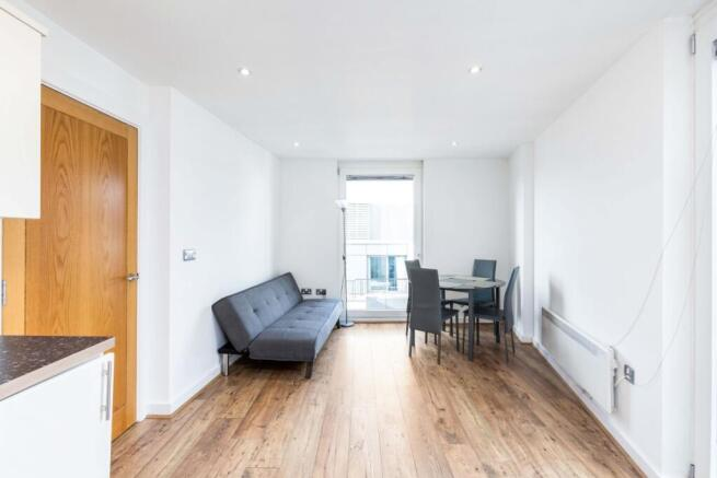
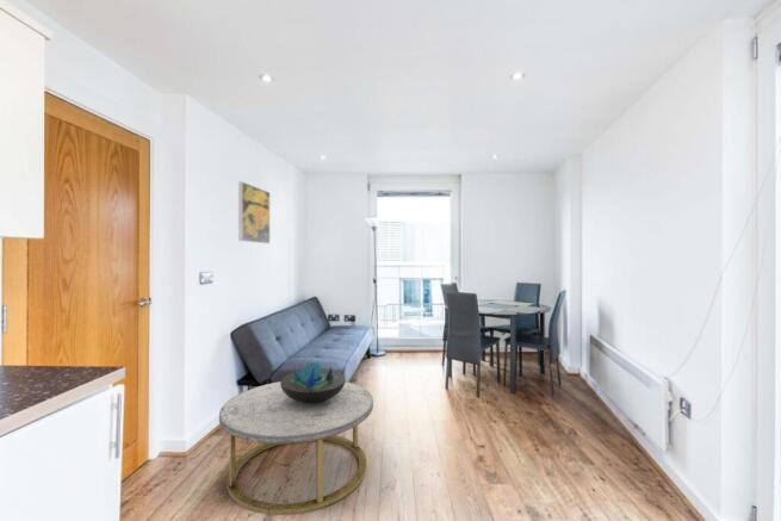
+ decorative bowl (314, 379)
+ coffee table (299, 435)
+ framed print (255, 215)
